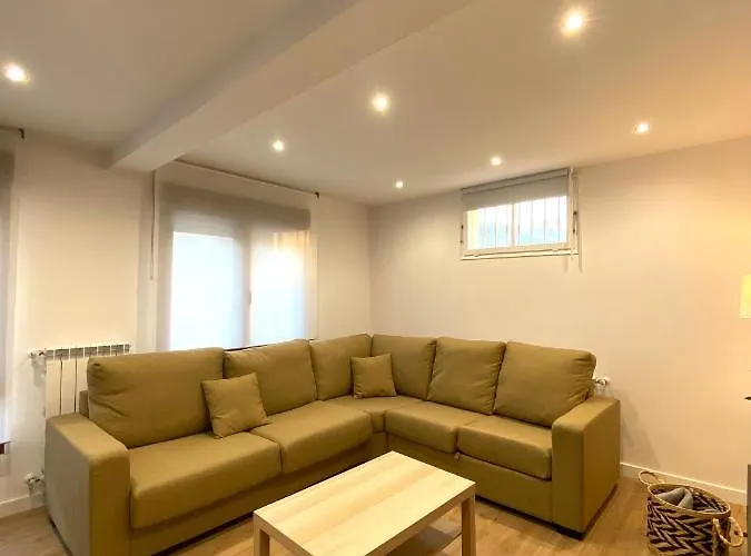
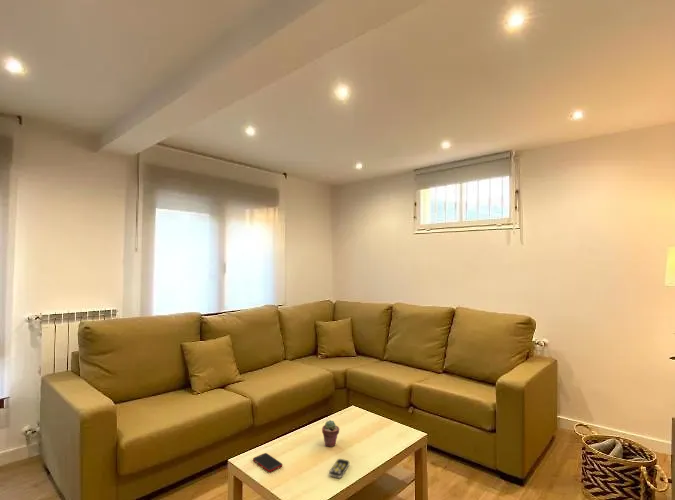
+ remote control (339, 467)
+ cell phone (267, 462)
+ potted succulent (330, 432)
